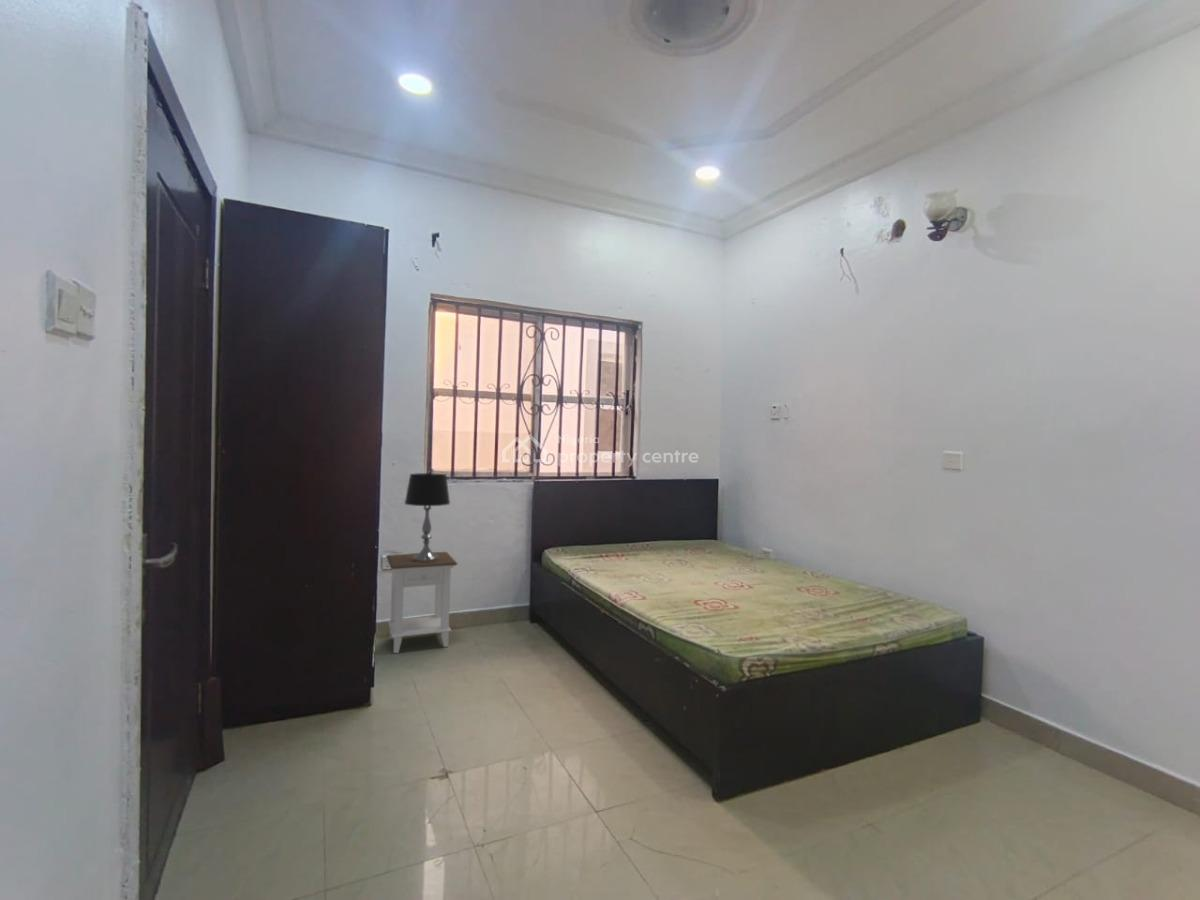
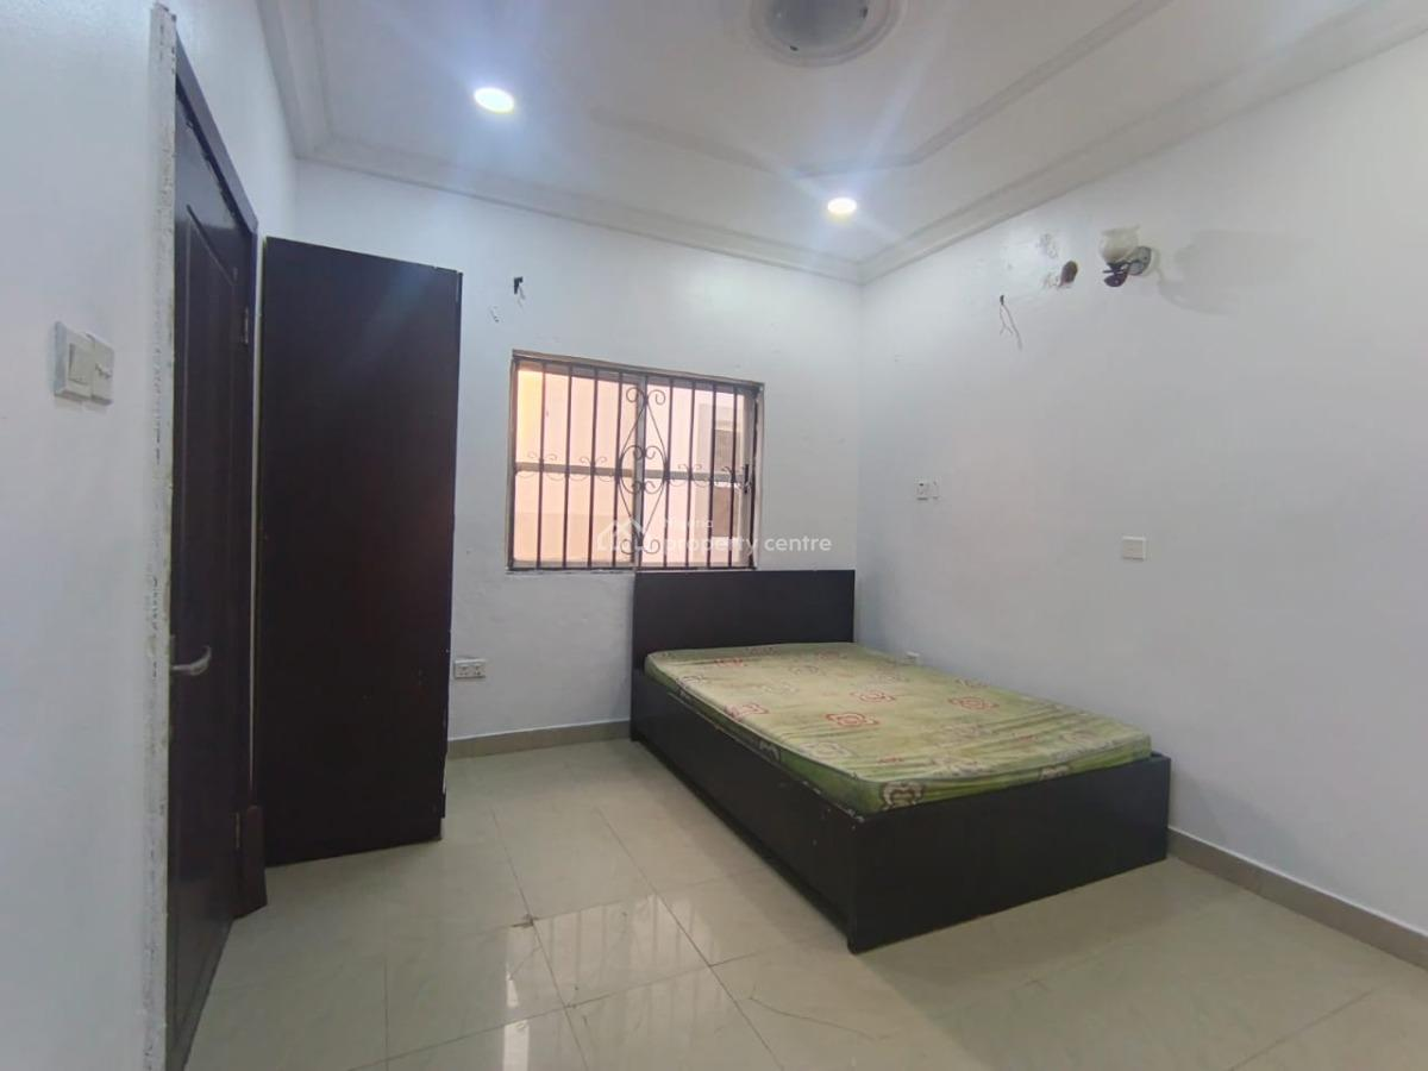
- table lamp (427, 516)
- nightstand (416, 586)
